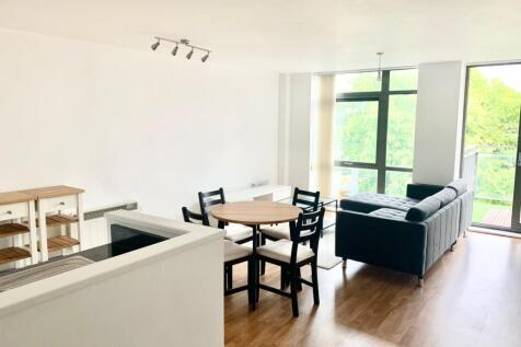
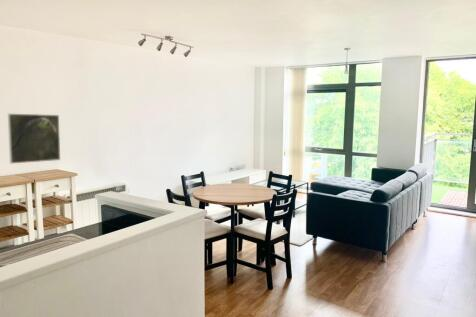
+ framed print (35, 138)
